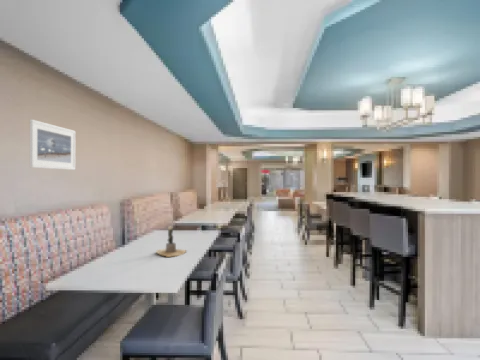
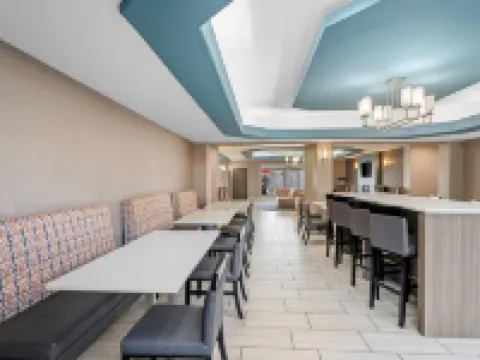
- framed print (54, 147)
- potted cactus (170, 239)
